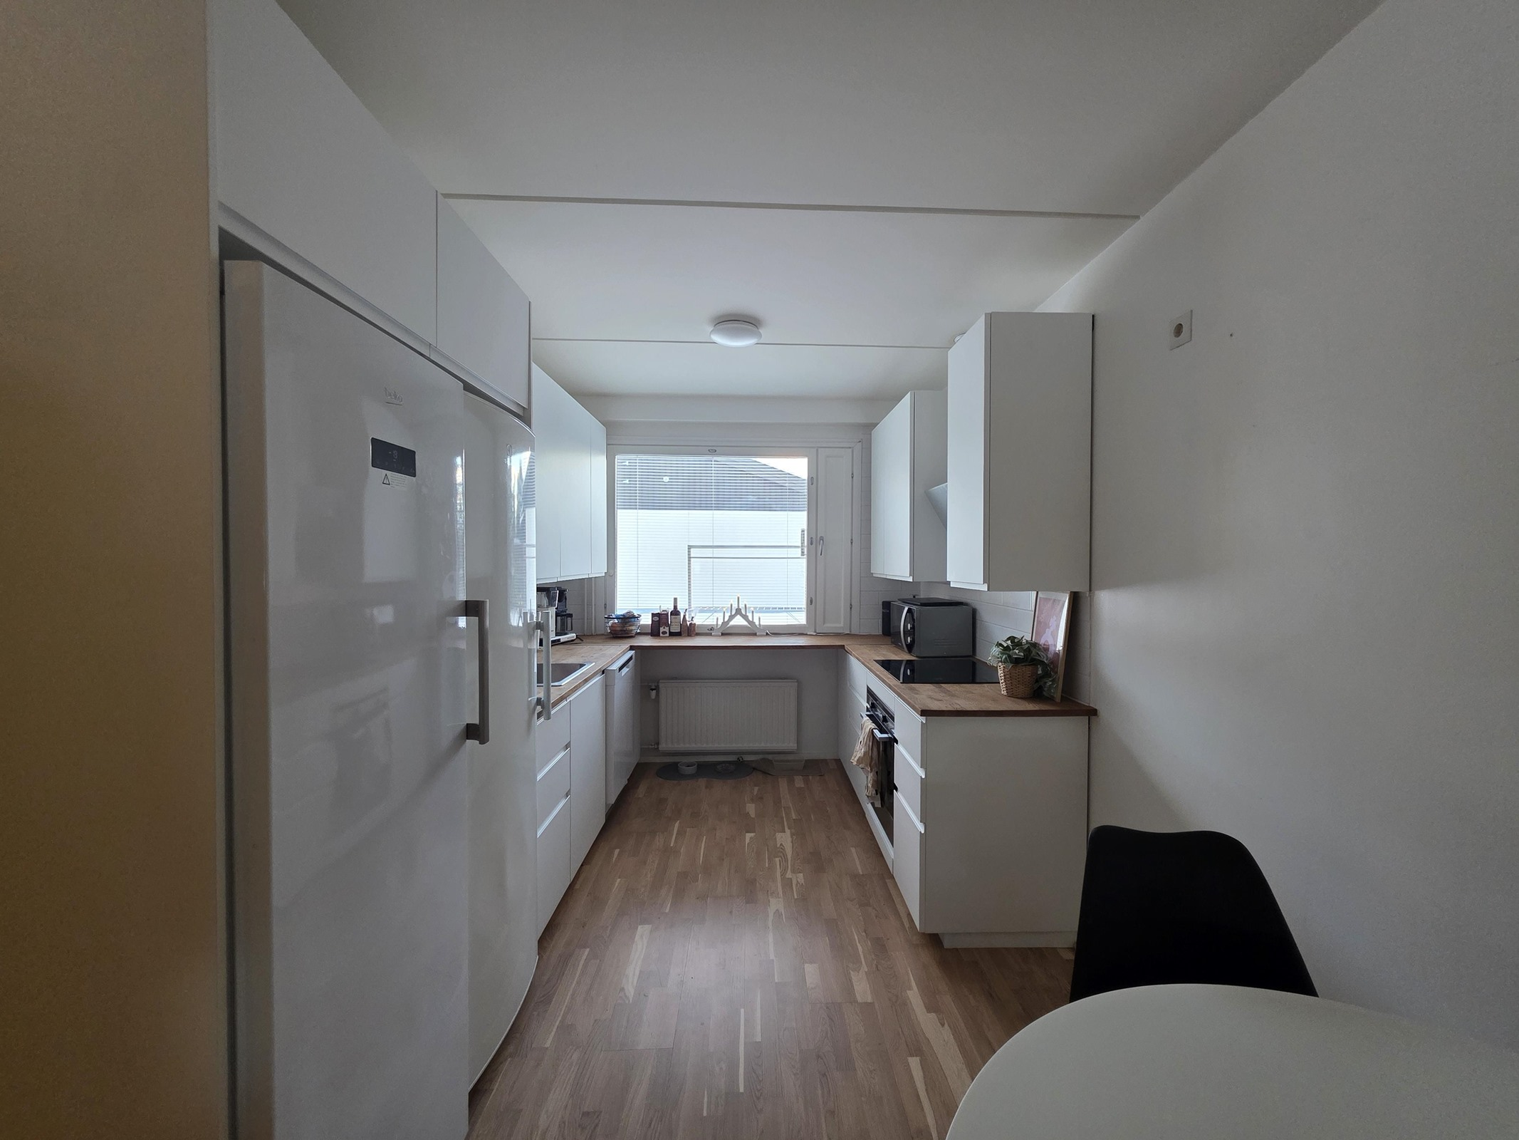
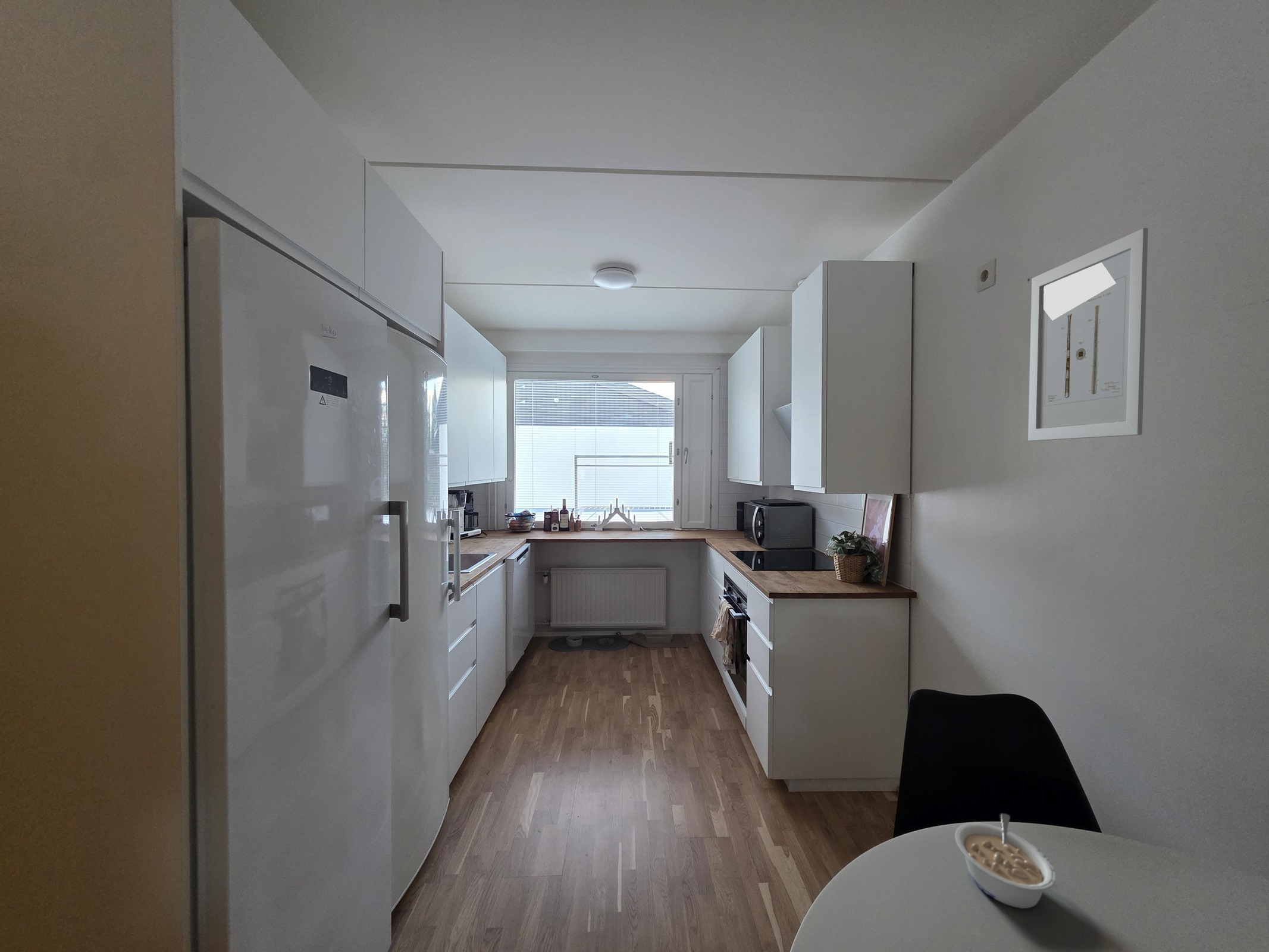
+ legume (1000, 862)
+ wall art (1080, 347)
